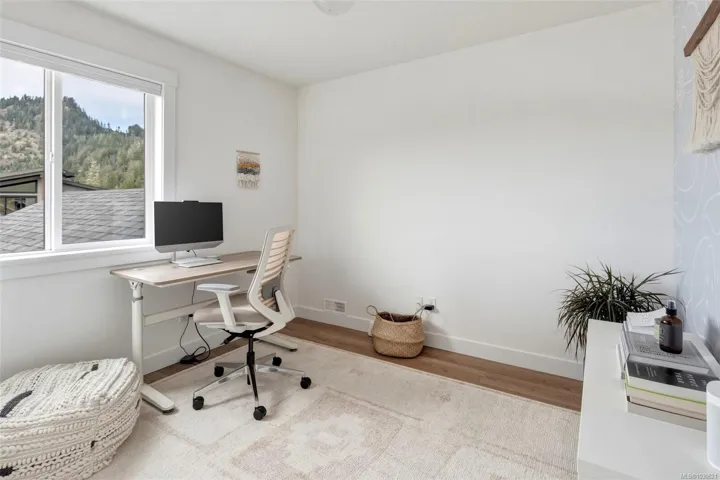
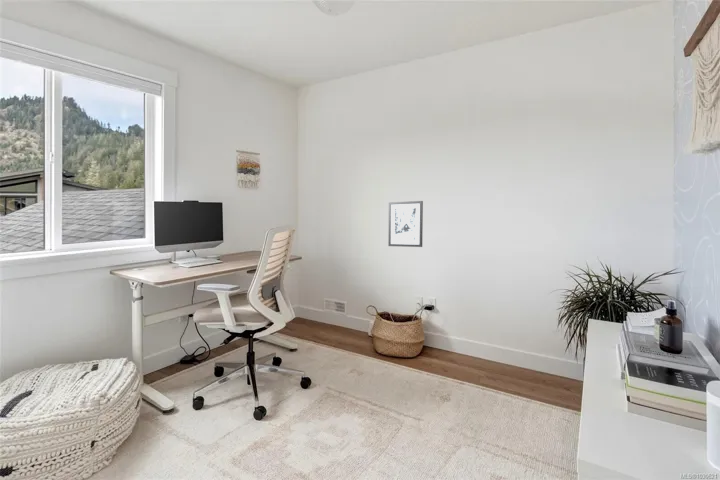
+ wall art (405, 224)
